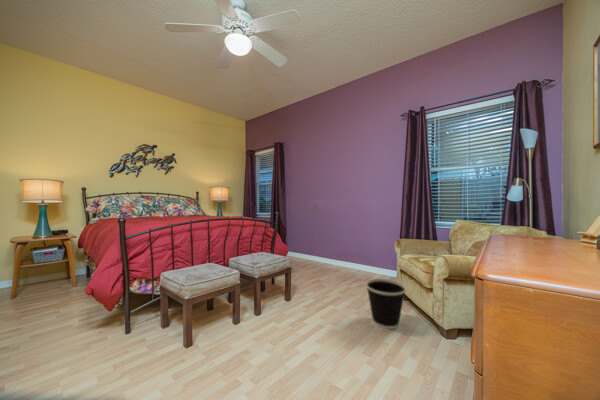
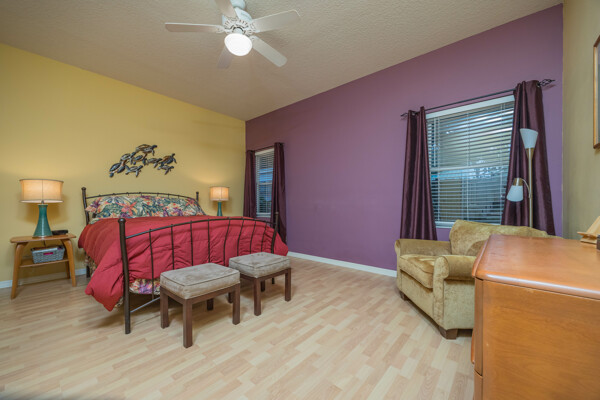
- wastebasket (385, 303)
